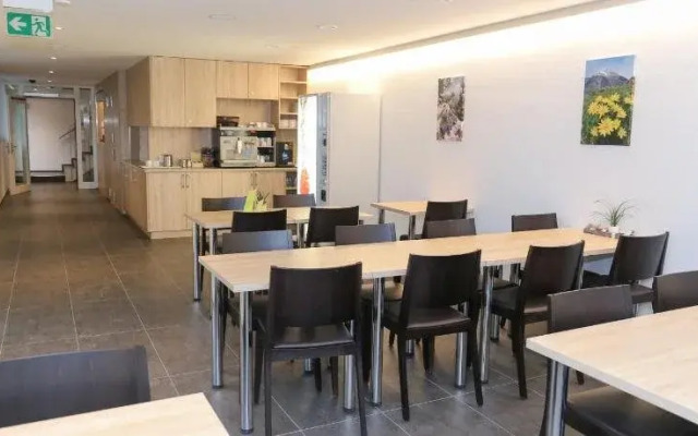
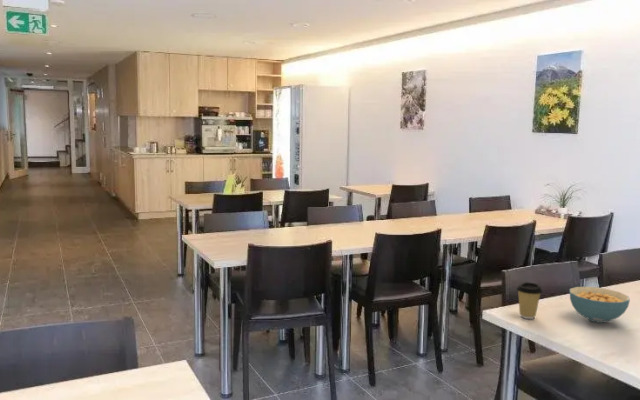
+ cereal bowl (597, 307)
+ coffee cup (528, 300)
